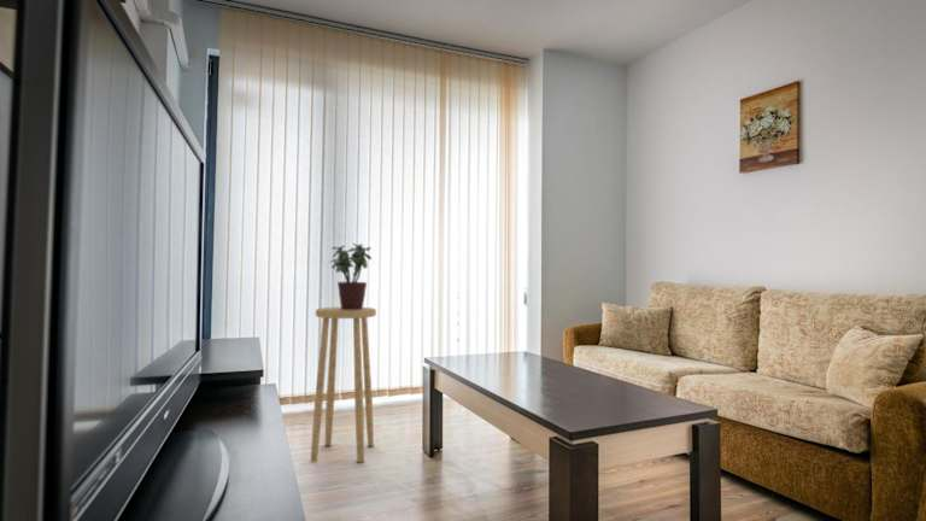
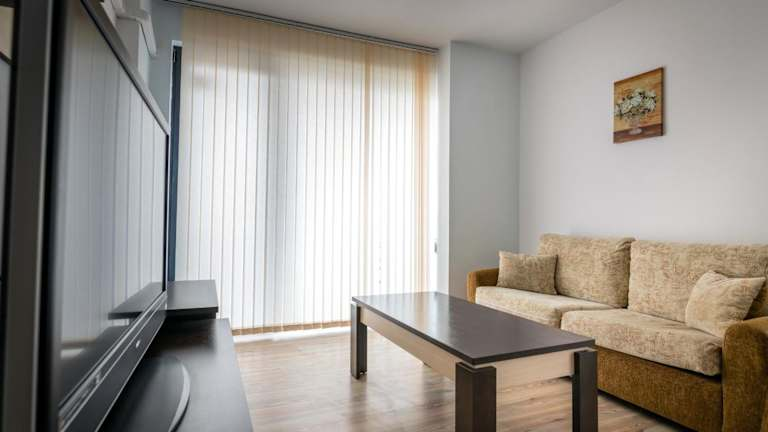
- potted plant (354, 275)
- stool (354, 380)
